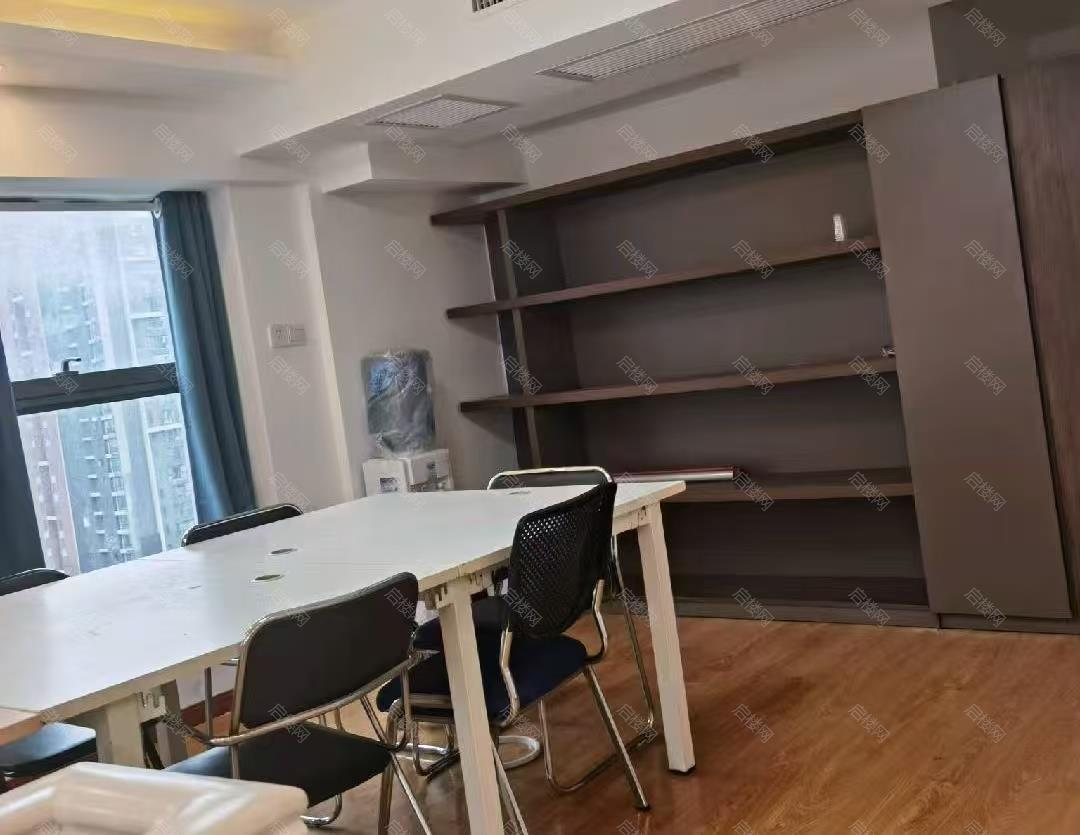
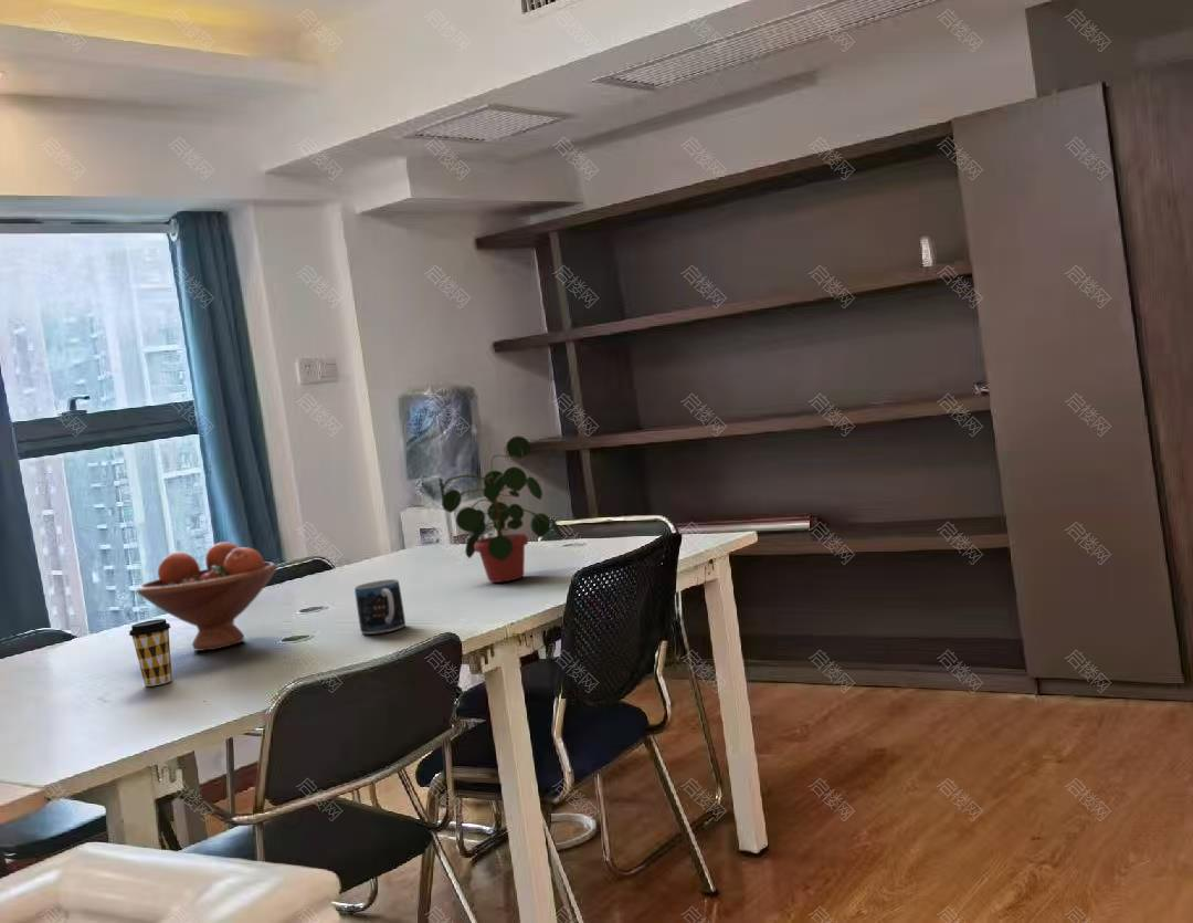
+ coffee cup (154, 652)
+ mug (382, 607)
+ potted plant (499, 508)
+ fruit bowl (211, 597)
